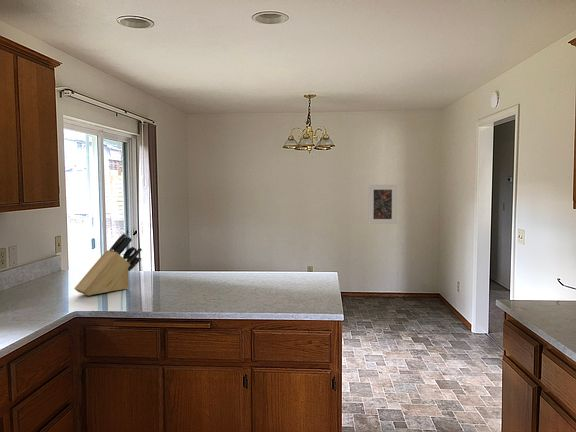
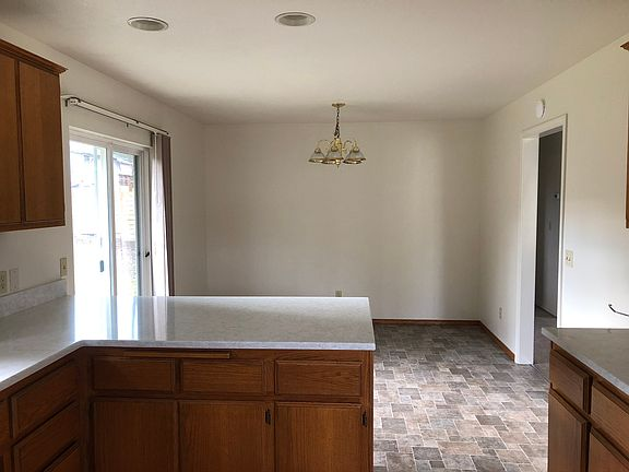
- knife block (109, 262)
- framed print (382, 204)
